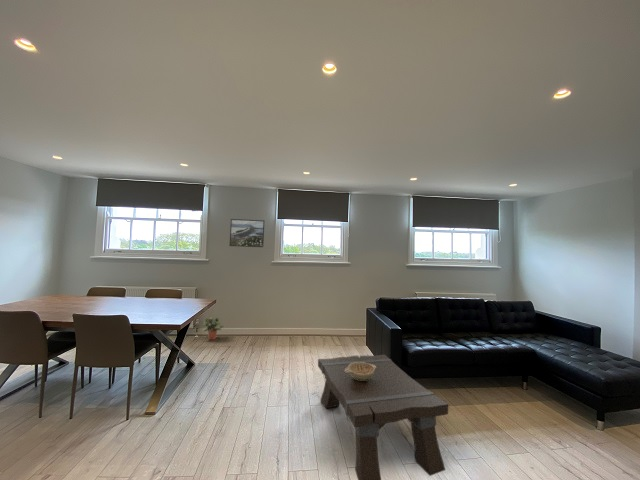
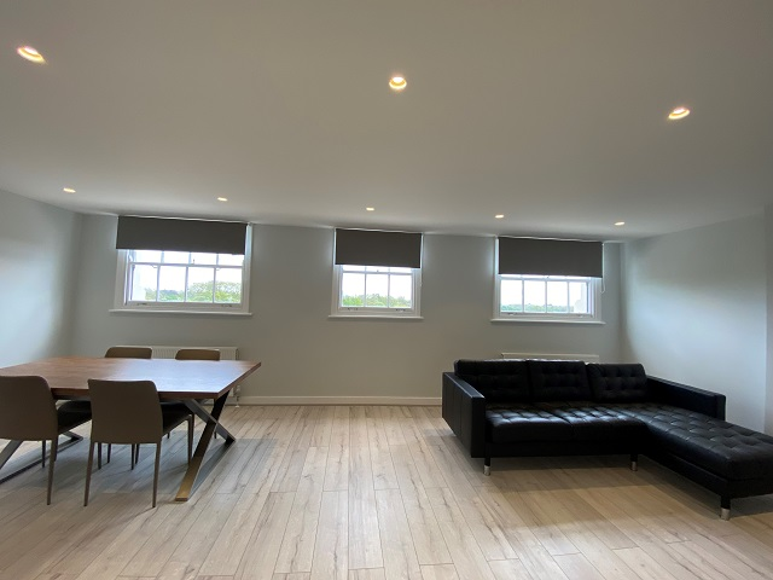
- decorative bowl (361, 371)
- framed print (247, 233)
- potted plant (213, 327)
- coffee table (372, 403)
